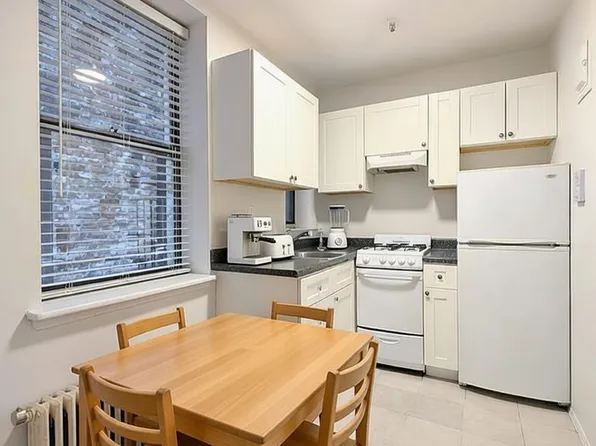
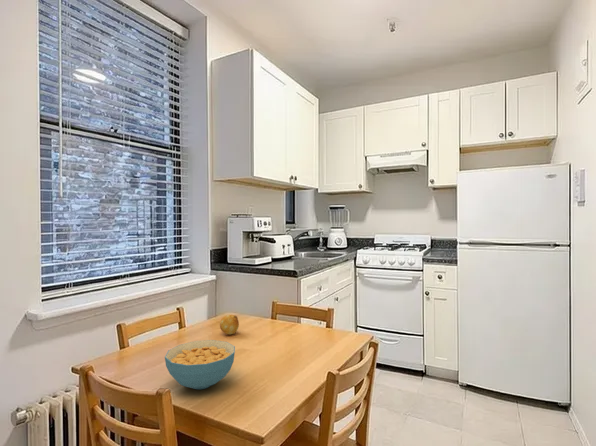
+ cereal bowl (201, 368)
+ fruit (229, 324)
